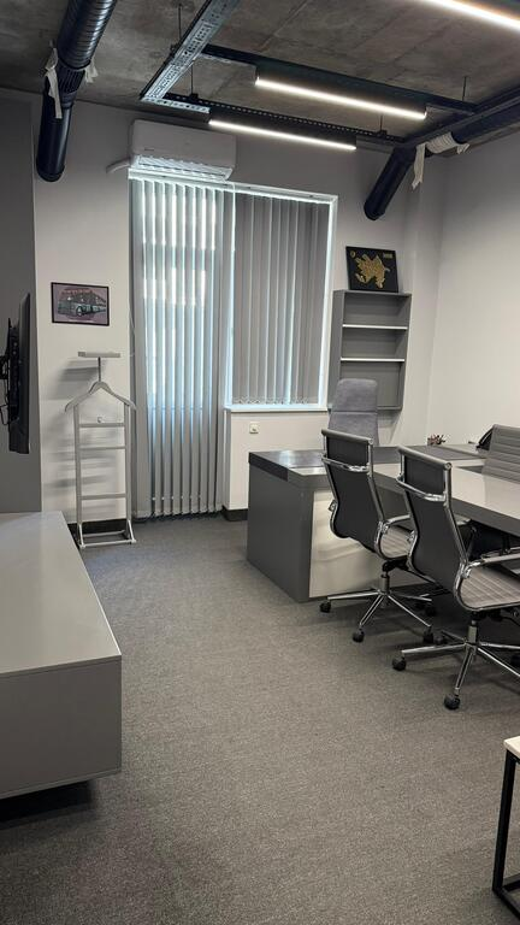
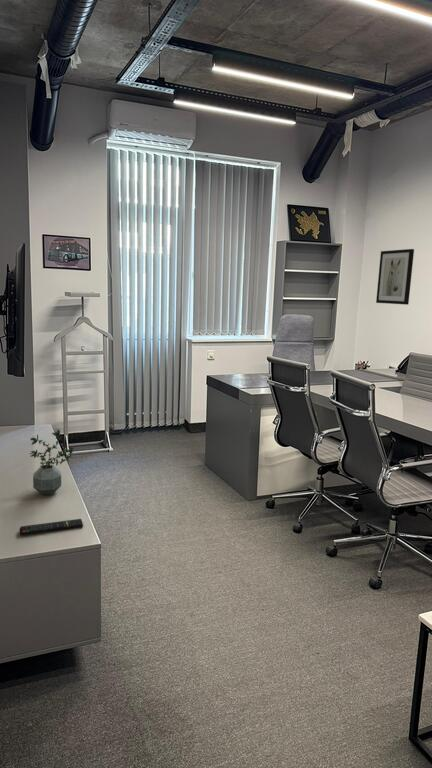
+ remote control (51, 527)
+ potted plant (51, 461)
+ wall art (394, 277)
